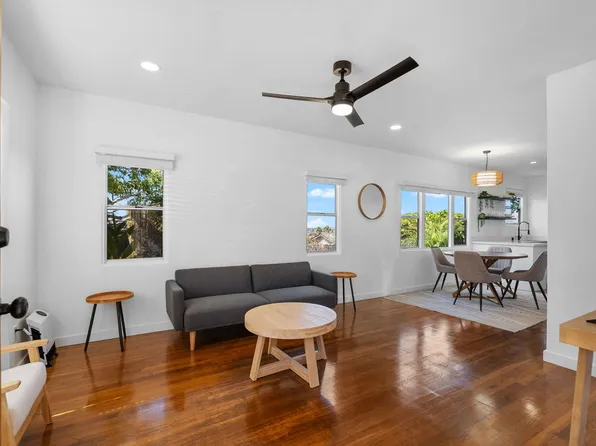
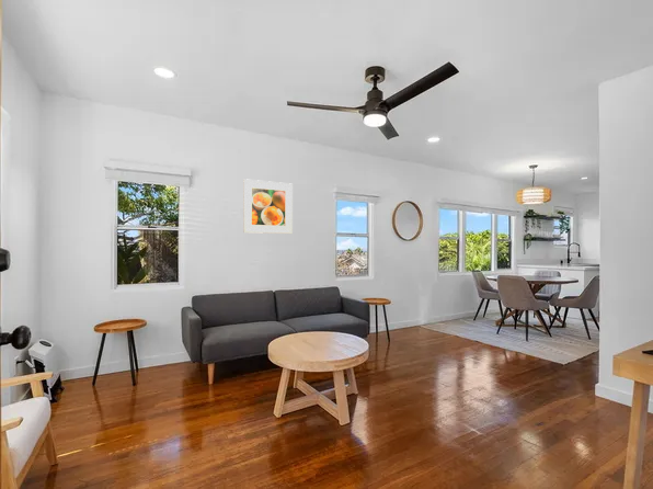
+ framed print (268, 207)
